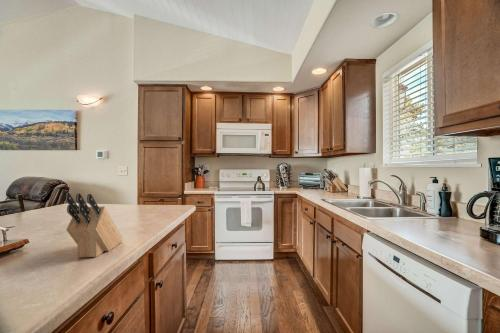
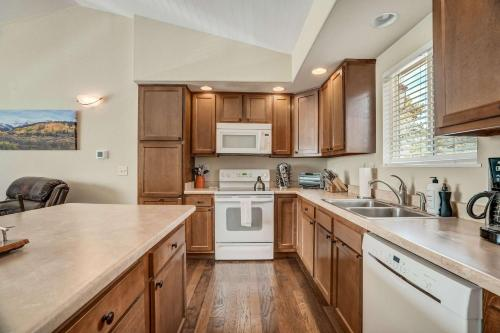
- knife block (95, 220)
